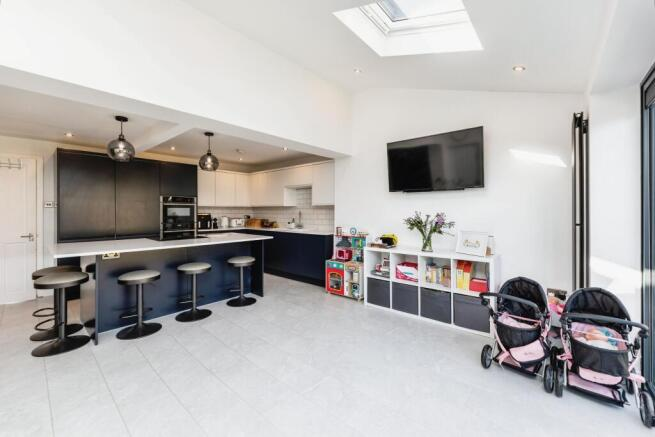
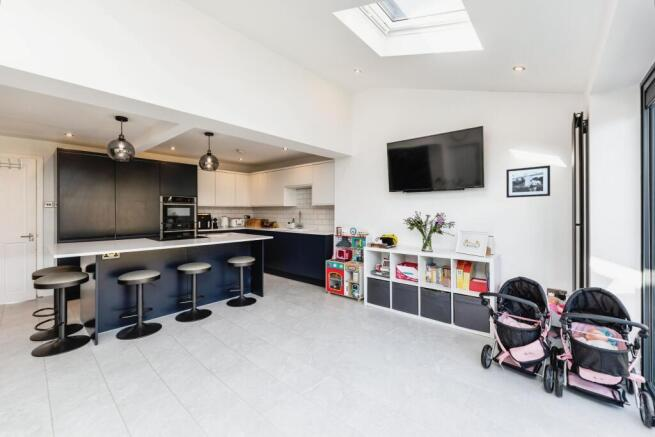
+ picture frame (527, 182)
